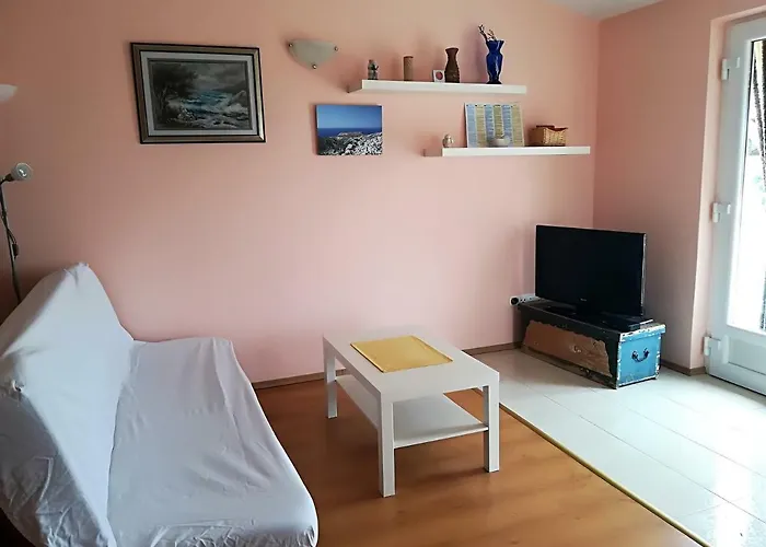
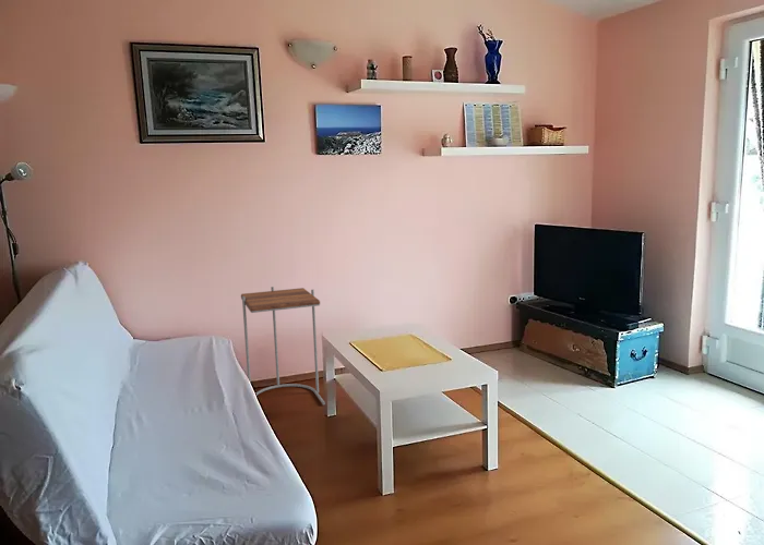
+ side table (276, 346)
